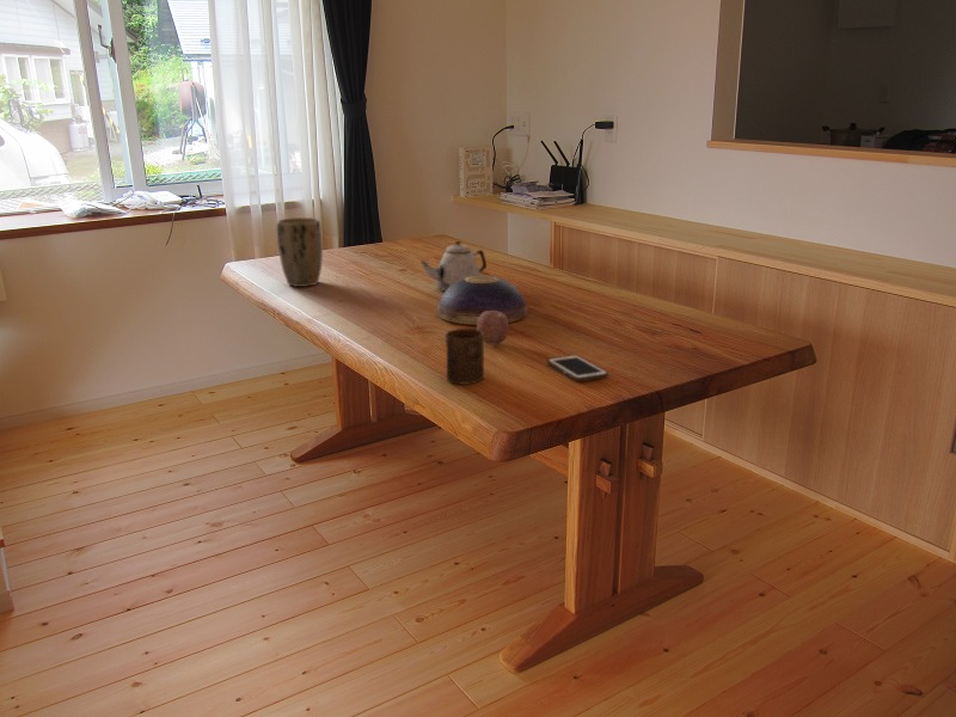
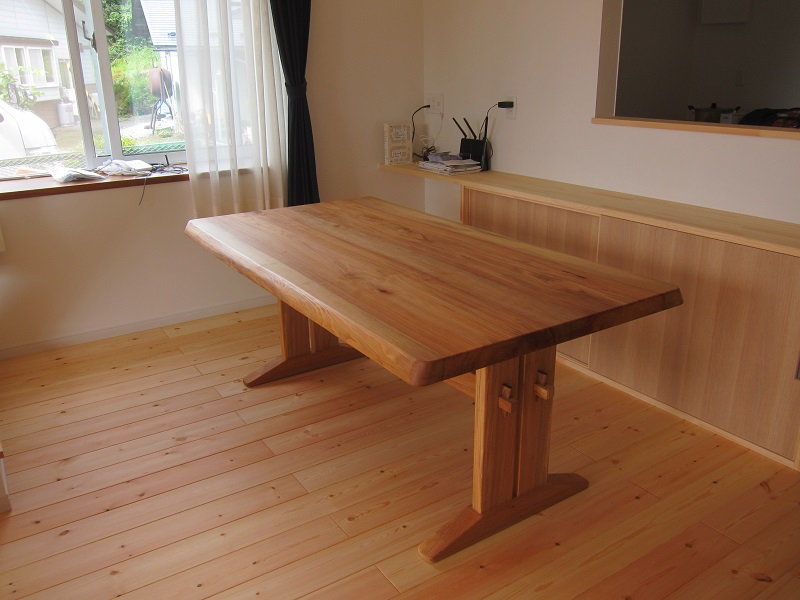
- teapot (454, 265)
- cell phone (576, 367)
- cup (464, 356)
- plant pot (300, 252)
- fruit (492, 327)
- decorative bowl (482, 294)
